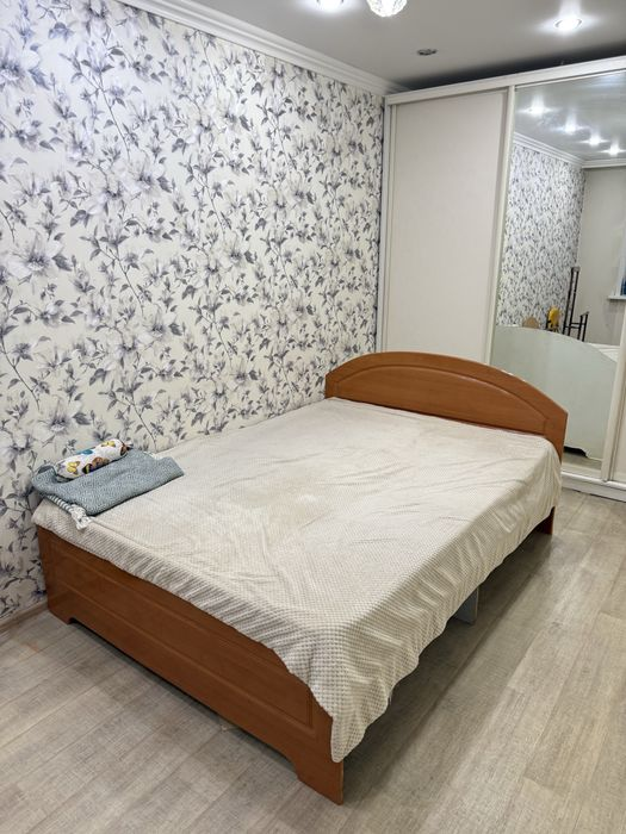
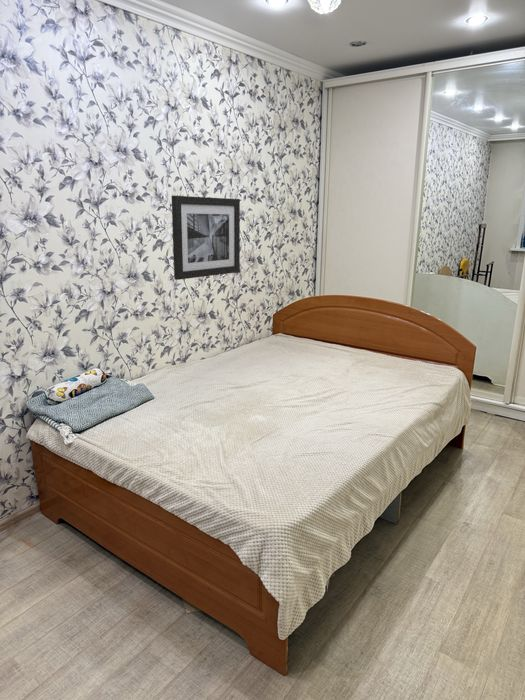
+ wall art (208, 237)
